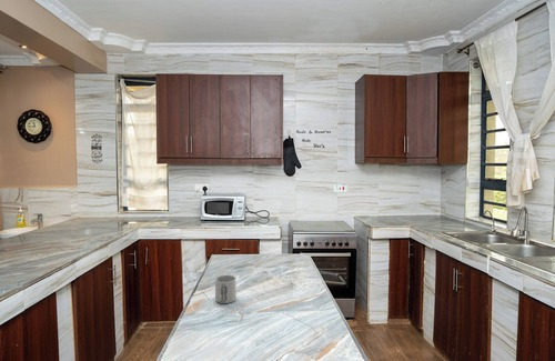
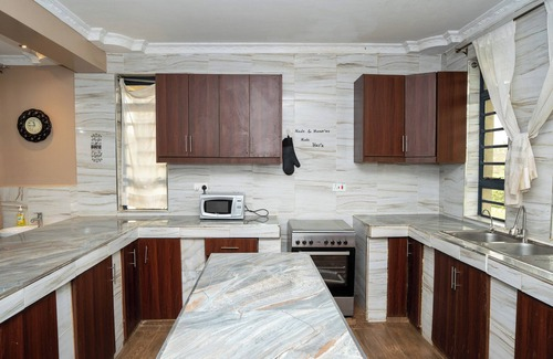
- mug (225, 288)
